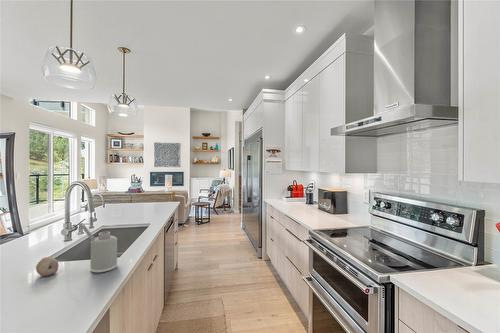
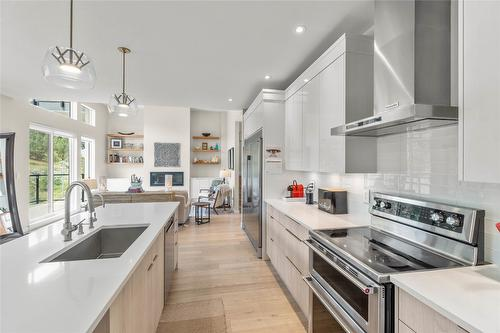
- fruit (47, 265)
- soap dispenser (99, 245)
